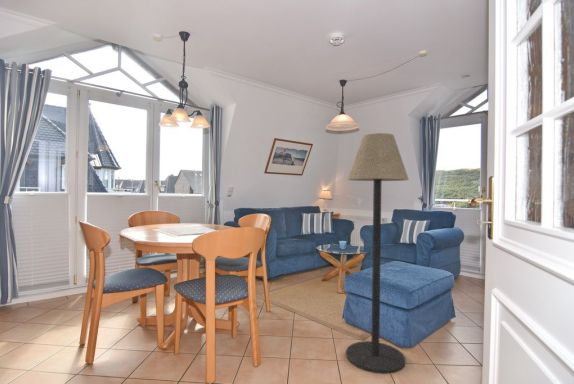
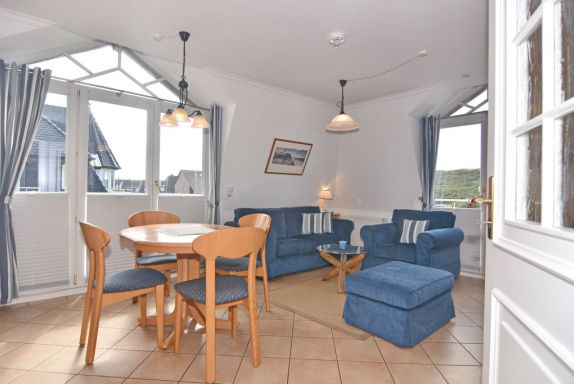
- floor lamp (376, 246)
